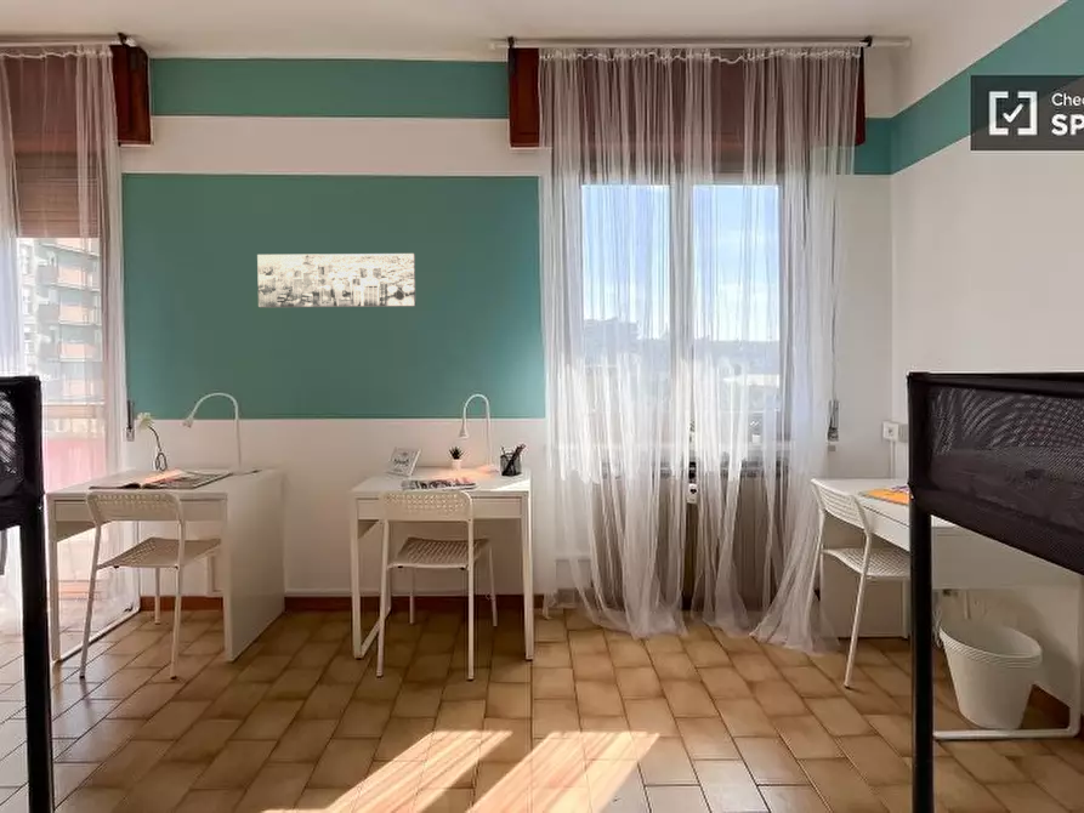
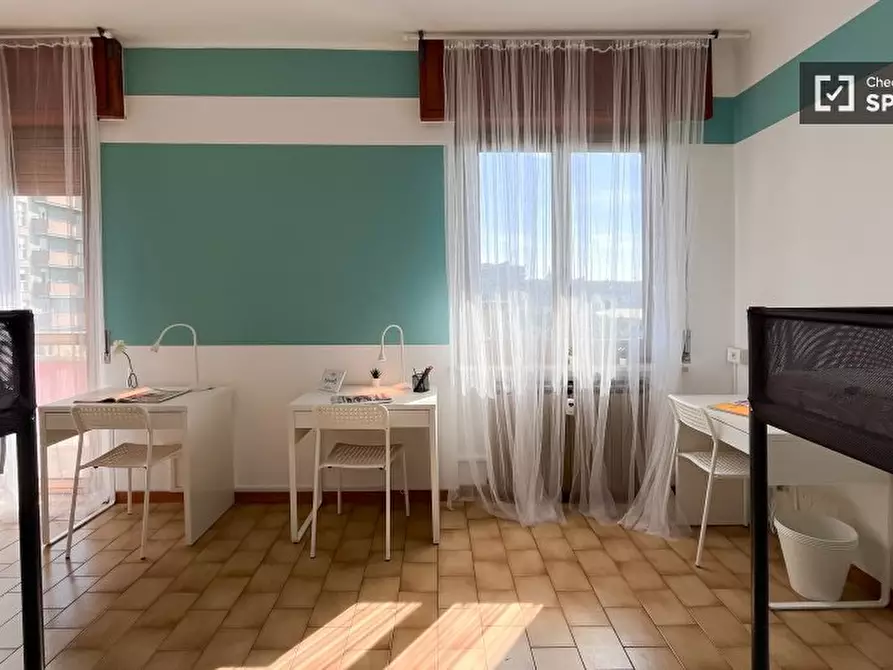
- wall art (336, 280)
